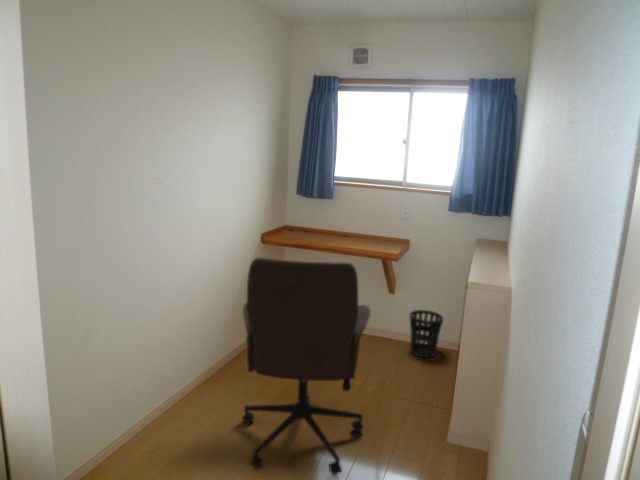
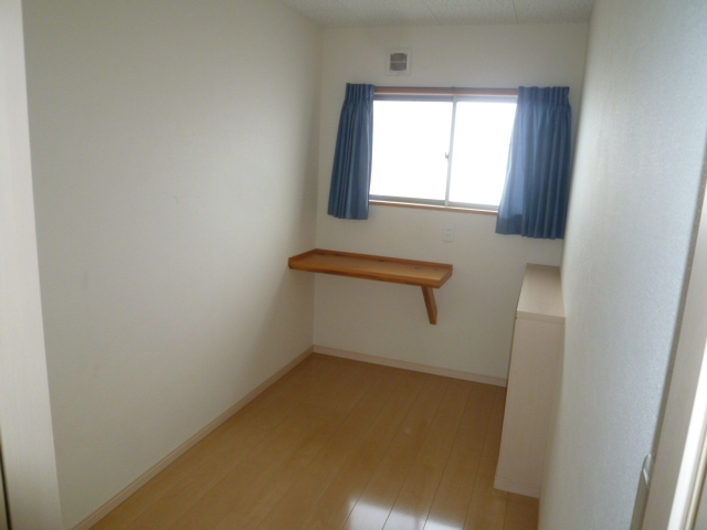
- wastebasket (424, 333)
- office chair (304, 346)
